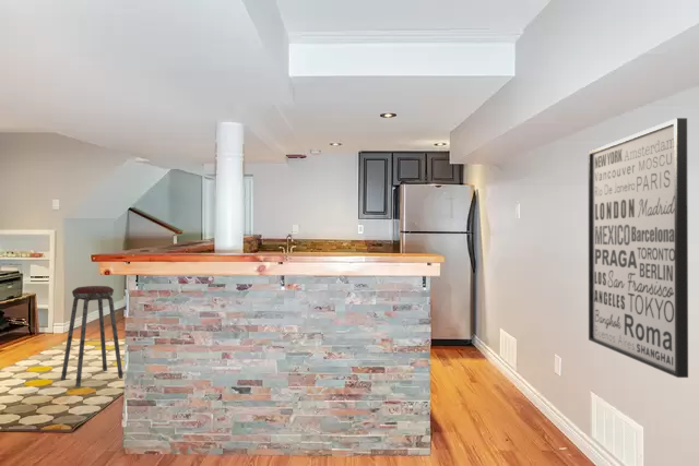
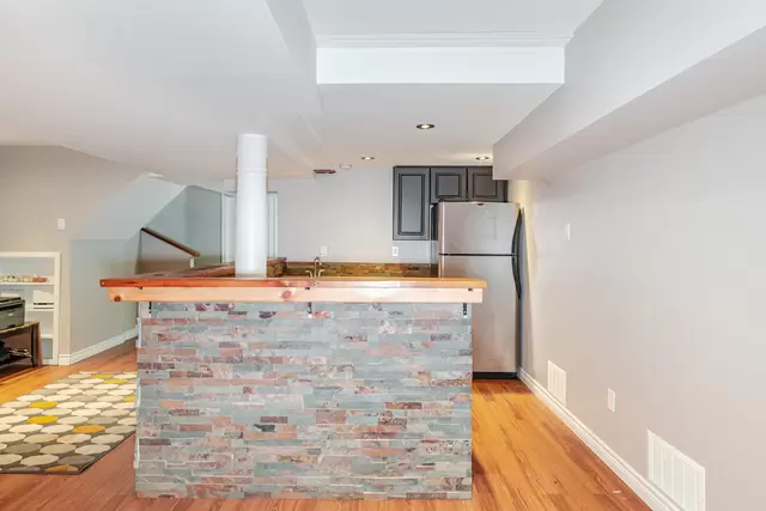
- wall art (630, 246)
- music stool (85, 328)
